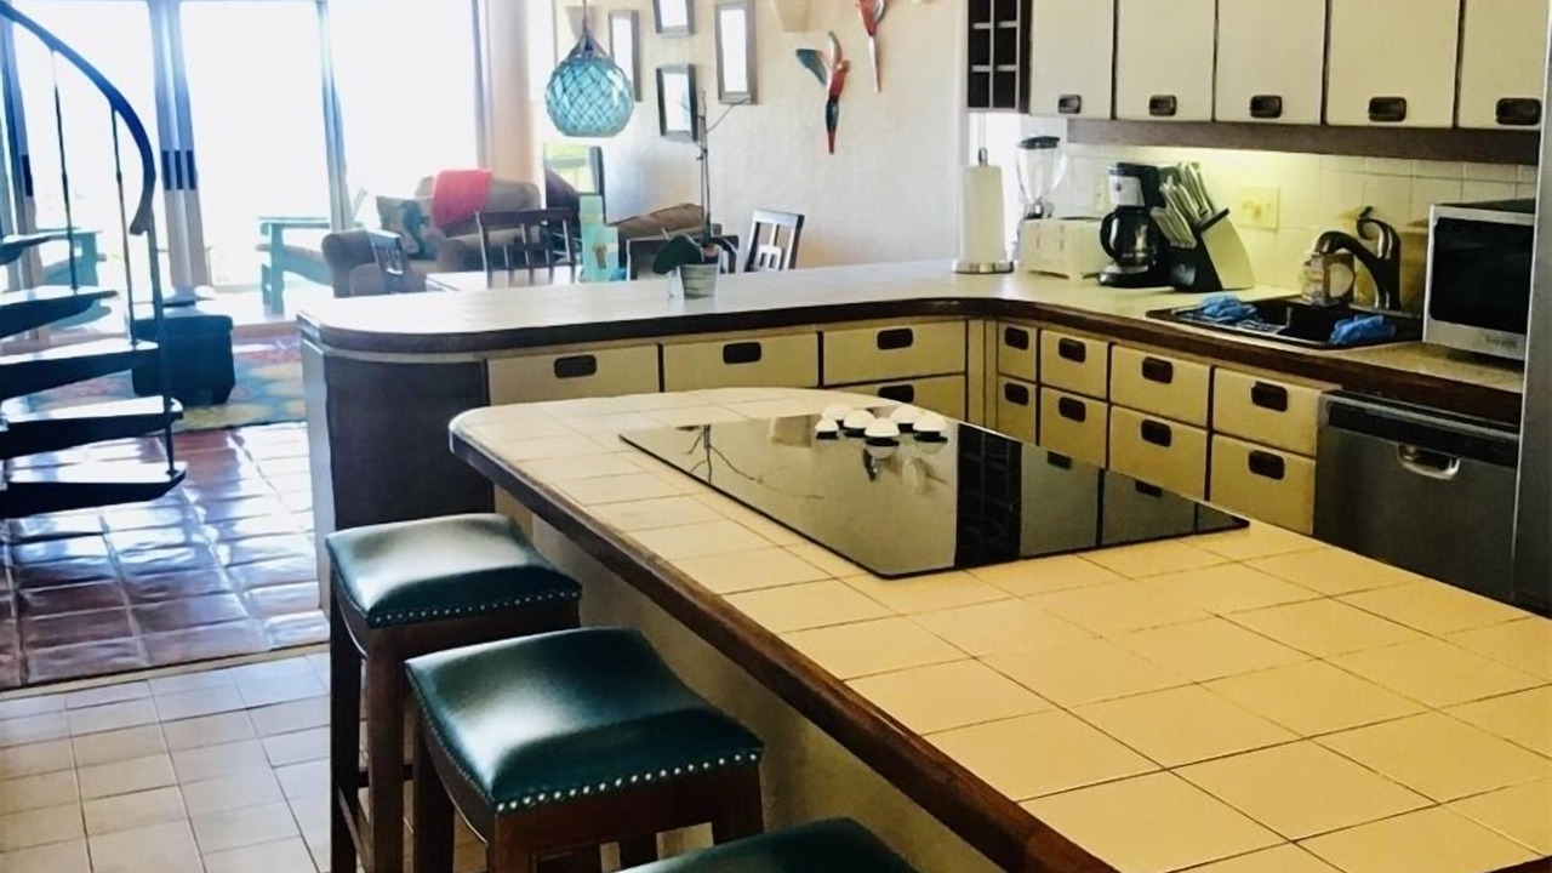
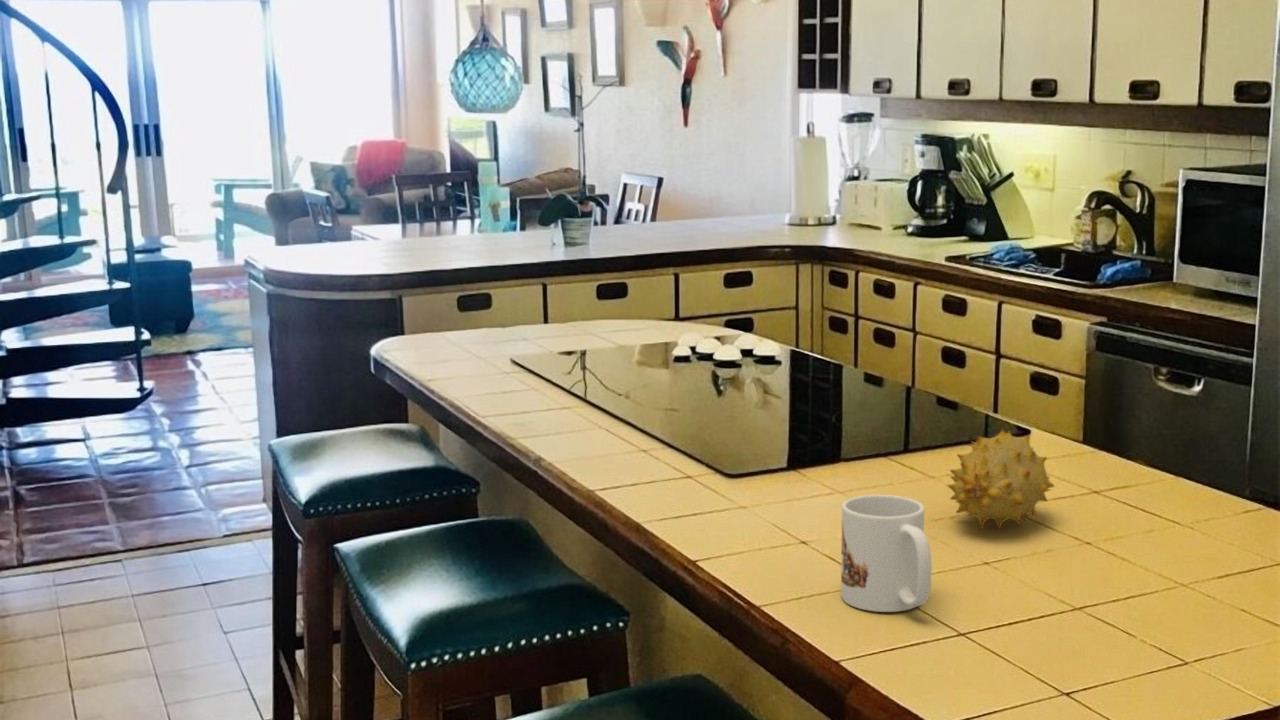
+ fruit (998, 478)
+ mug (892, 556)
